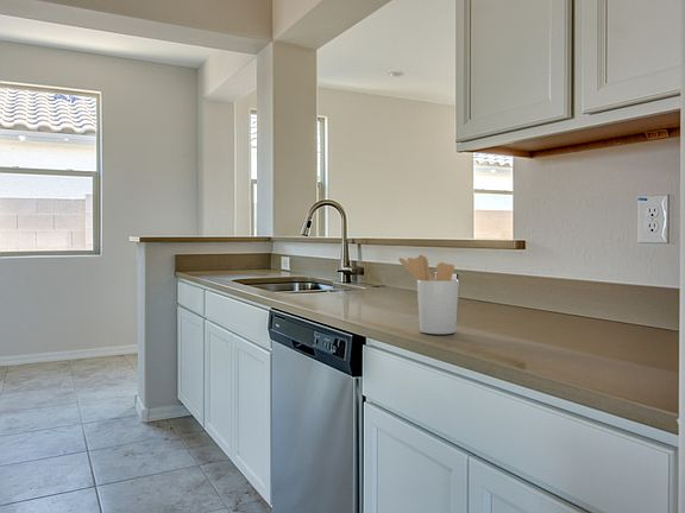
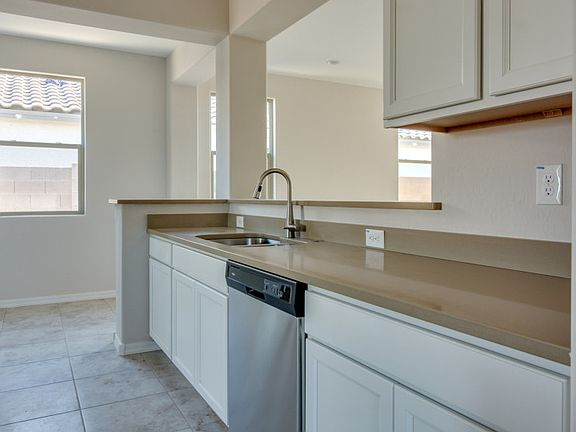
- utensil holder (428, 292)
